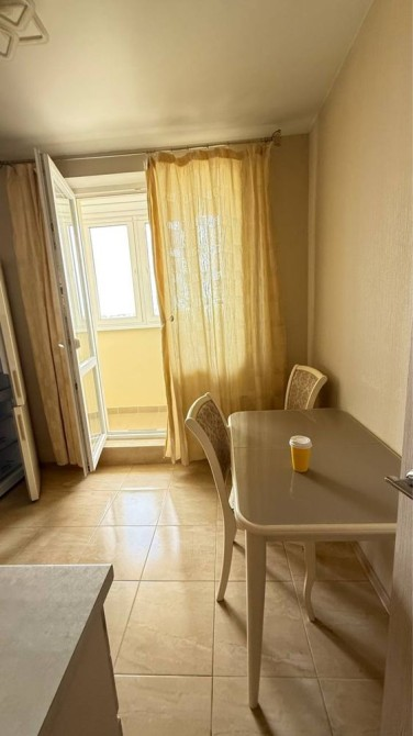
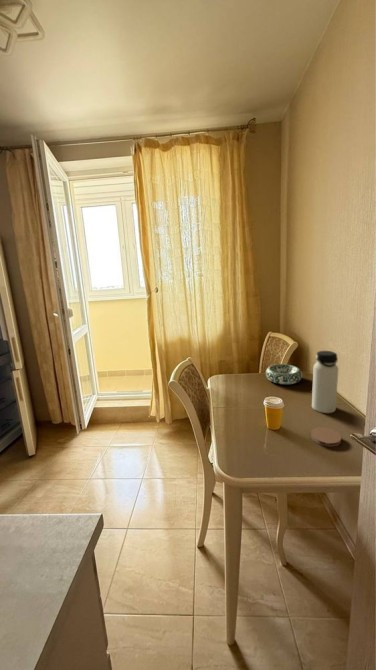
+ water bottle (325, 381)
+ decorative bowl (283, 374)
+ coaster (325, 436)
